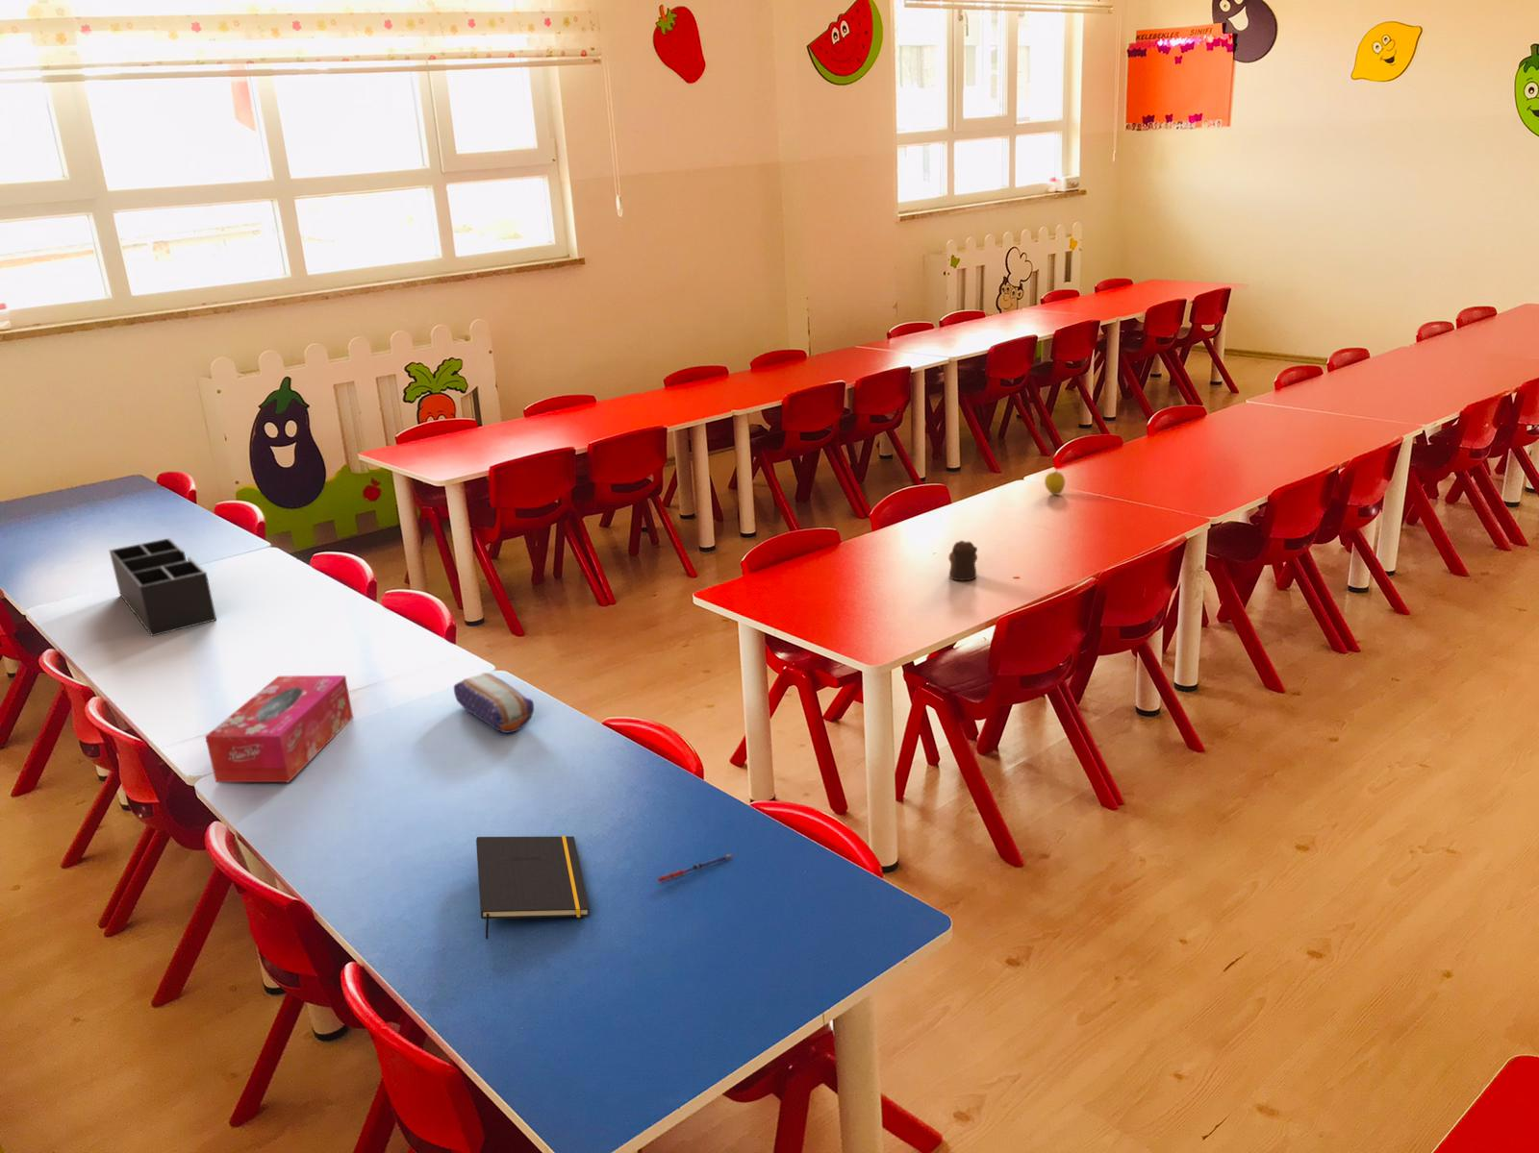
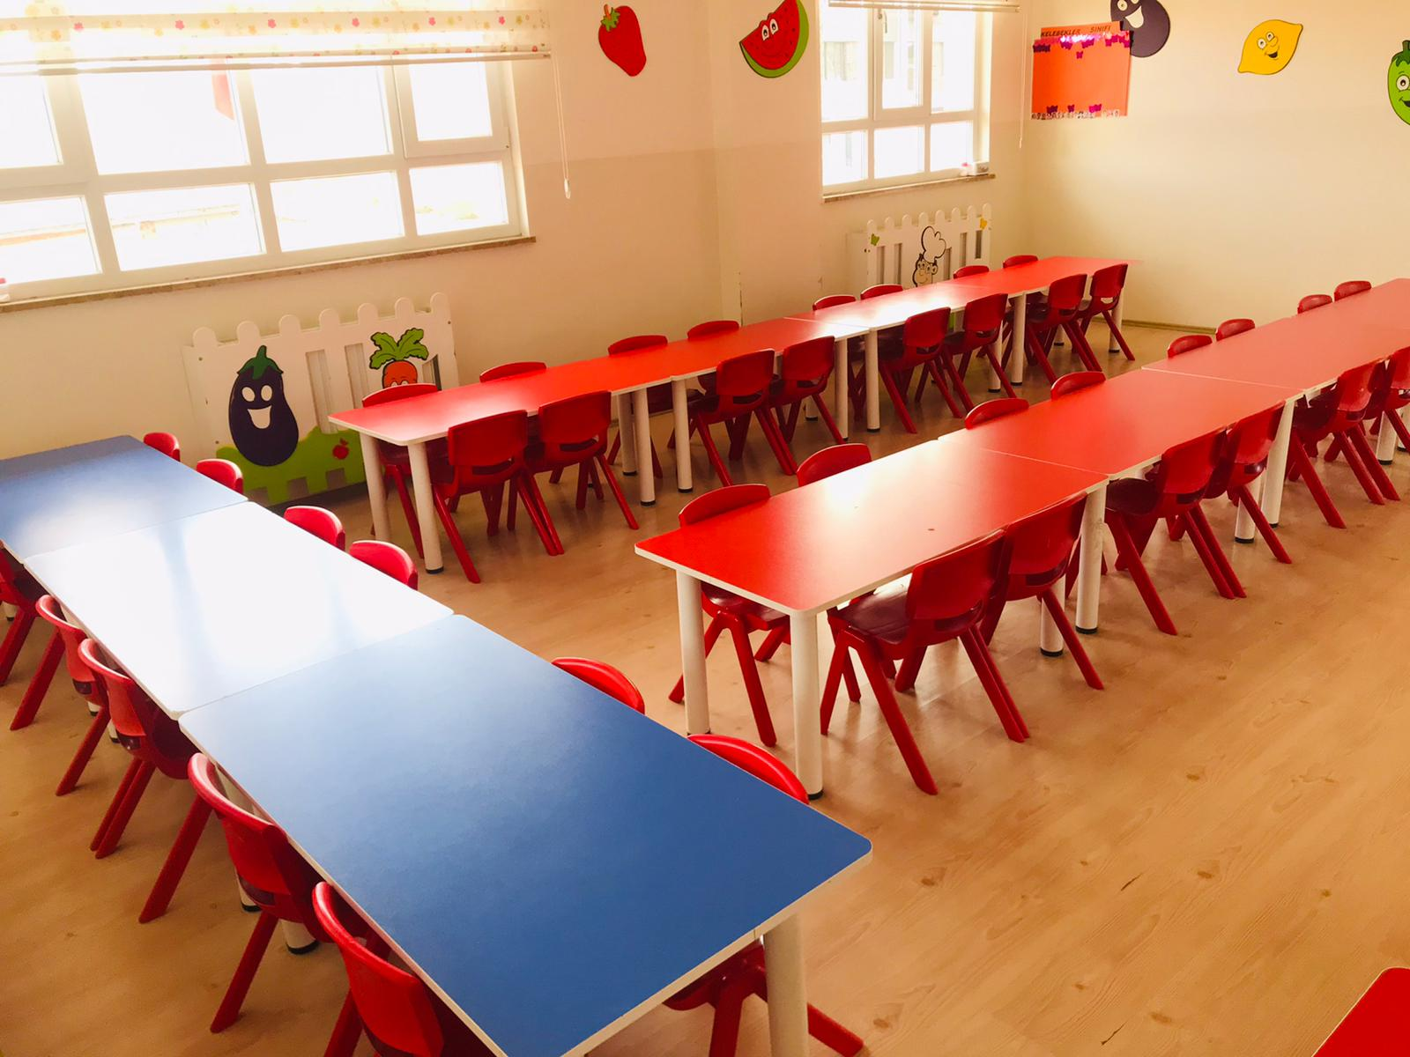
- pencil case (493, 700)
- apple (1054, 481)
- tissue box (282, 727)
- desk organizer (161, 584)
- notepad (530, 874)
- toy bear (963, 560)
- pen (696, 867)
